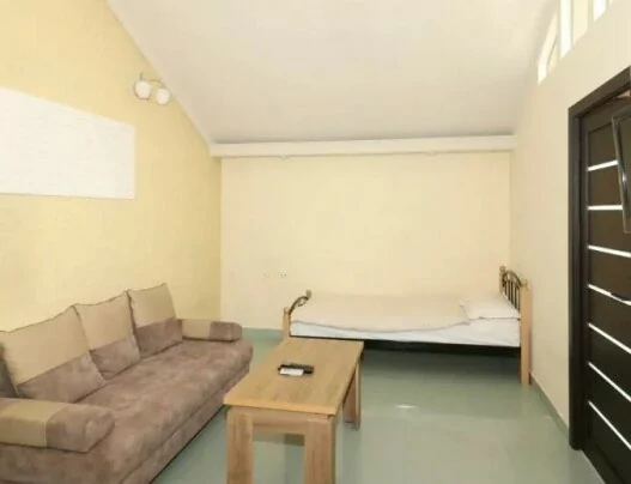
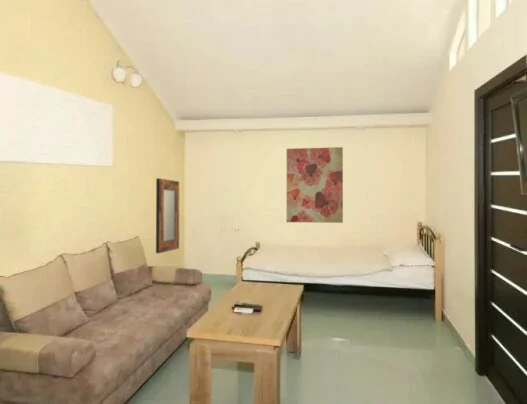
+ home mirror (168, 215)
+ wall art (314, 185)
